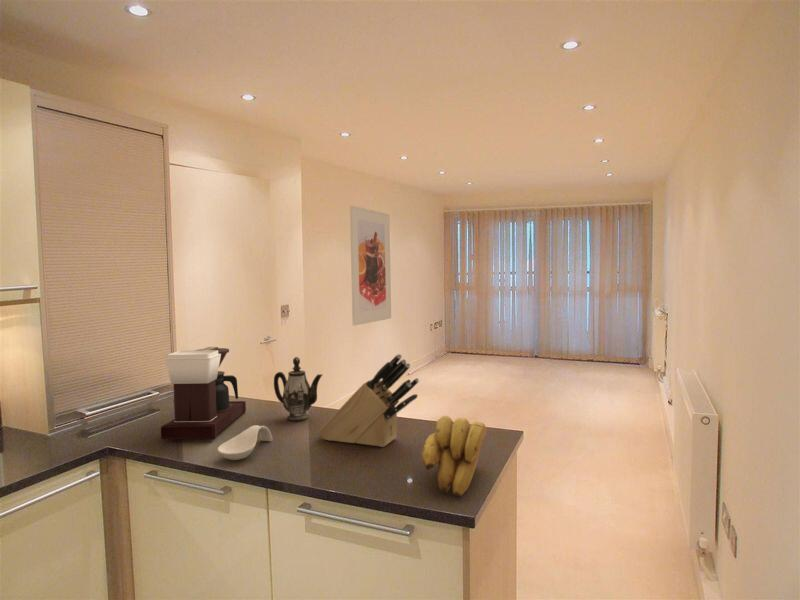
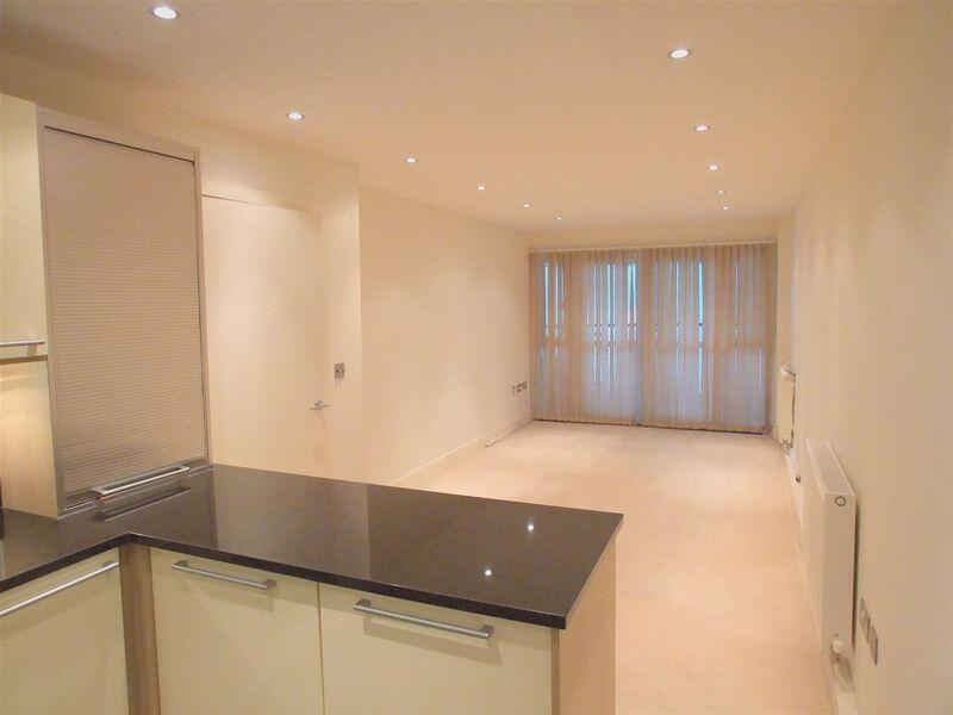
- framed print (372, 266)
- spoon rest (247, 441)
- coffee maker (206, 387)
- knife block (368, 397)
- banana bunch (455, 449)
- teapot (298, 387)
